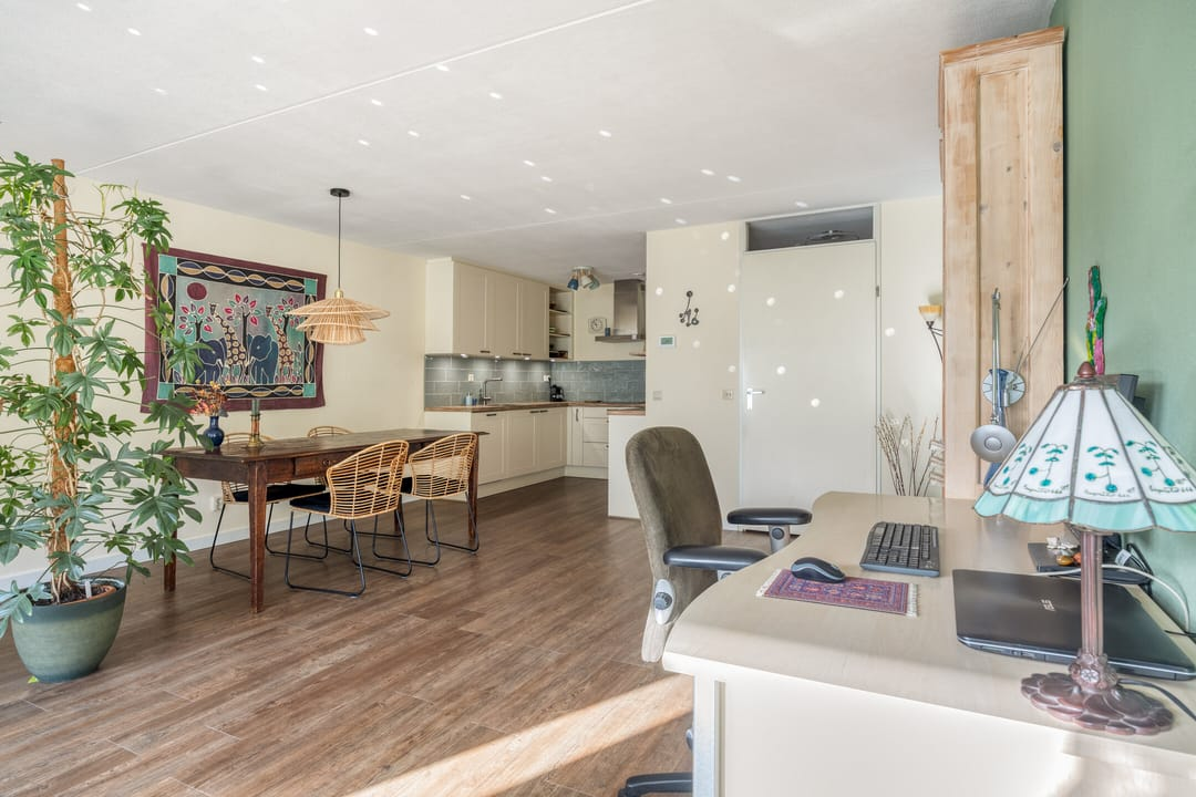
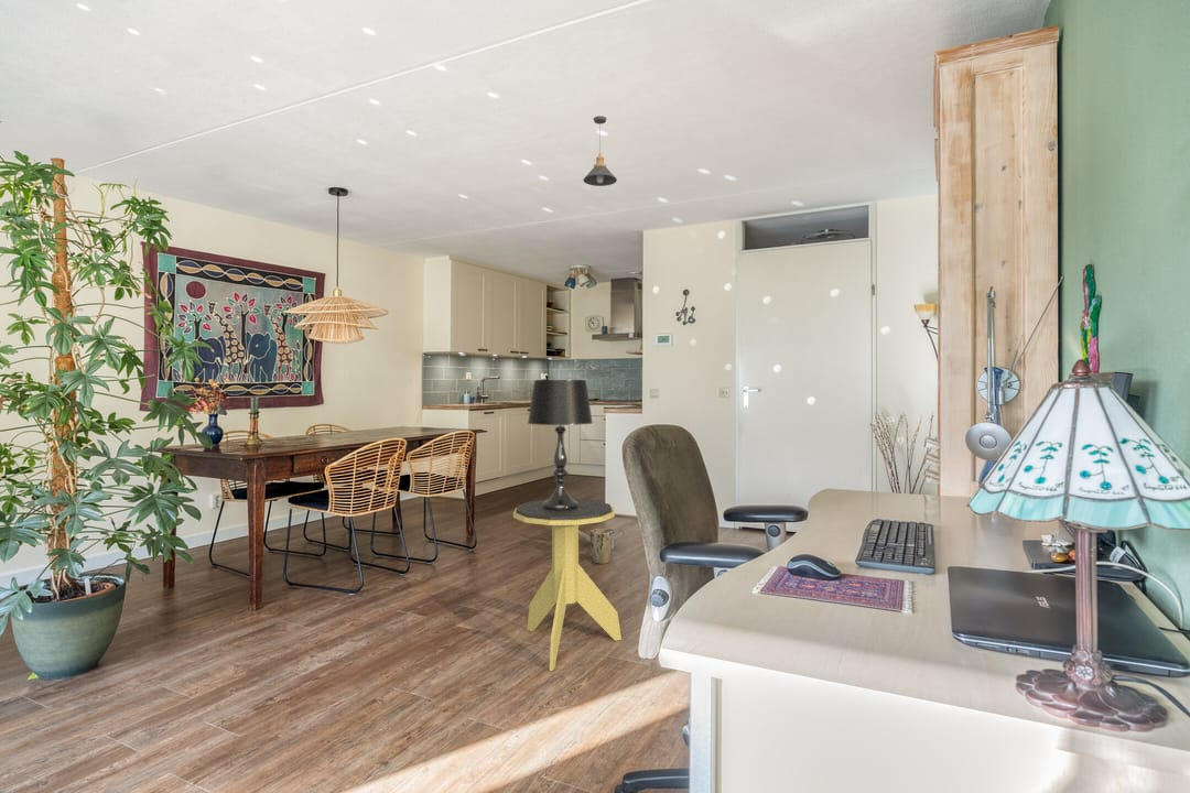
+ watering can (589, 537)
+ pendant light (599, 151)
+ plant pot (601, 546)
+ side table (562, 575)
+ table lamp (560, 443)
